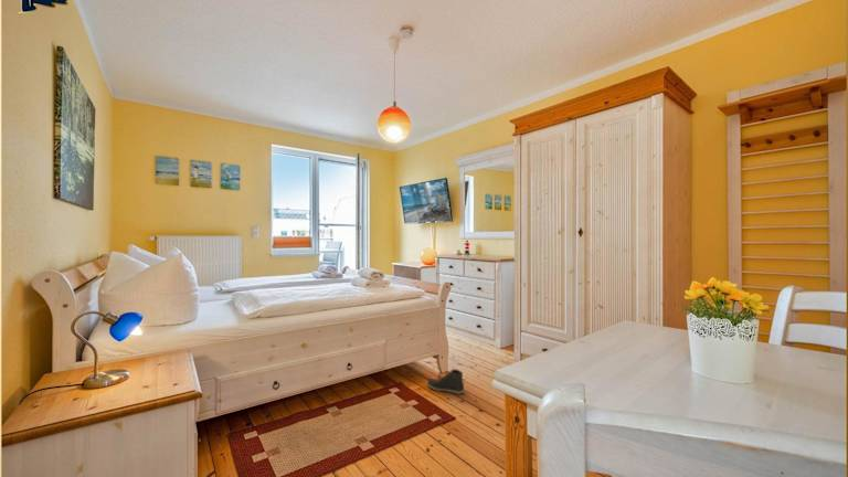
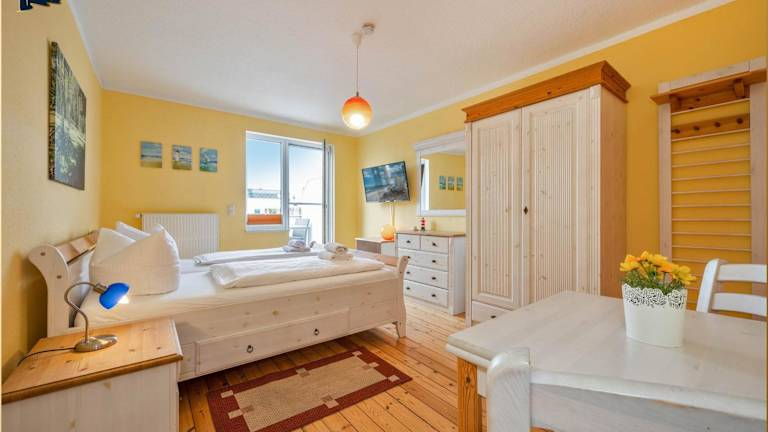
- sneaker (445, 378)
